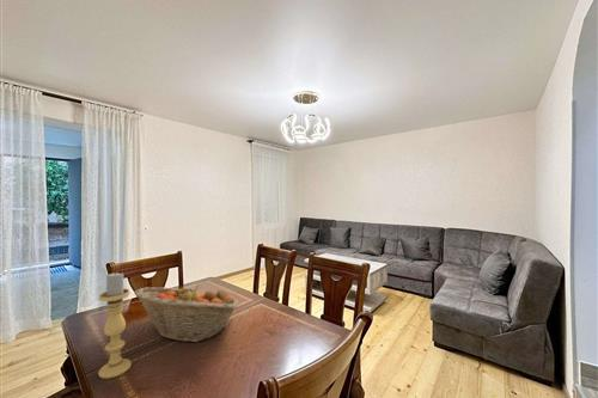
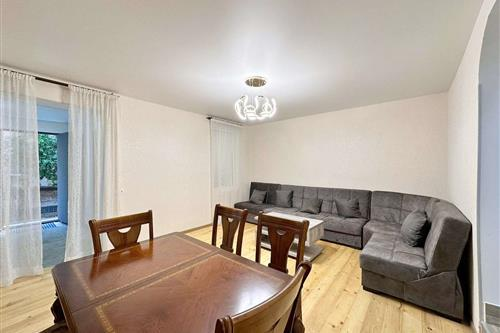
- fruit basket (188, 305)
- candle holder (115, 320)
